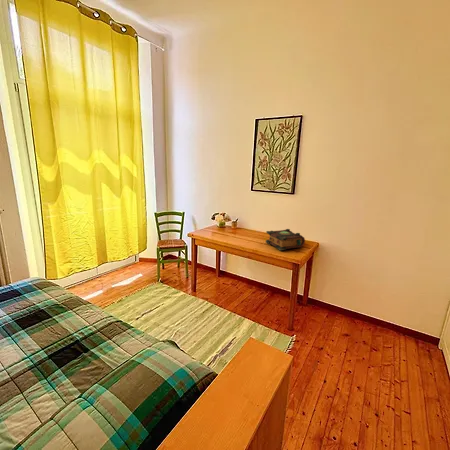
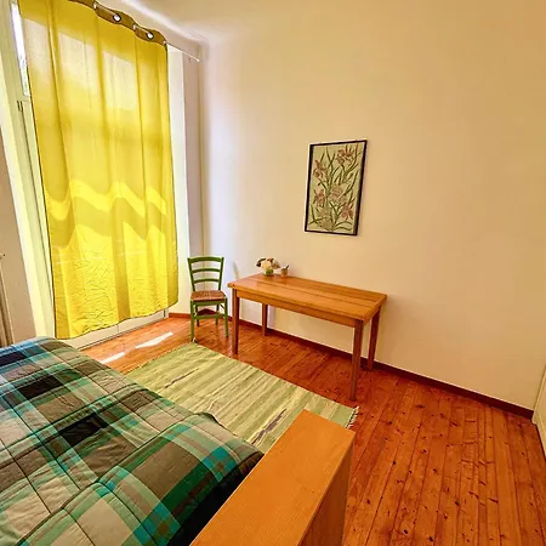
- book (285, 238)
